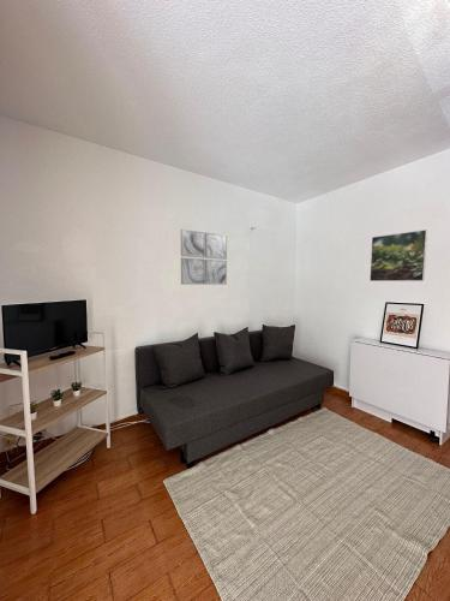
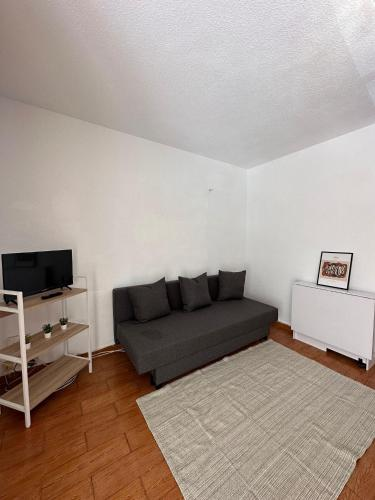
- wall art (205, 257)
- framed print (396, 257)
